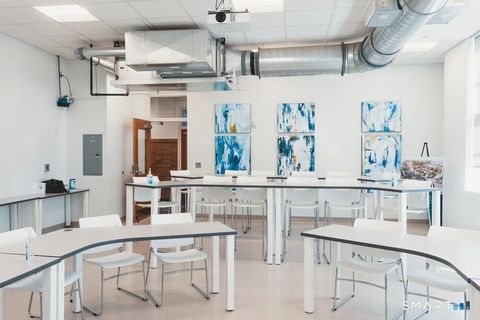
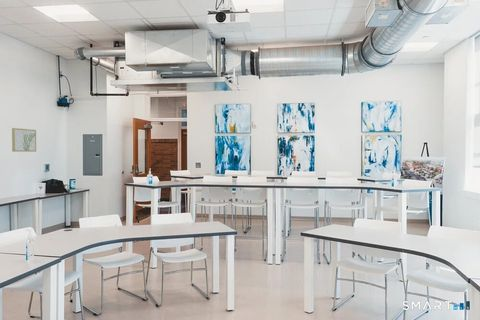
+ wall art (24, 140)
